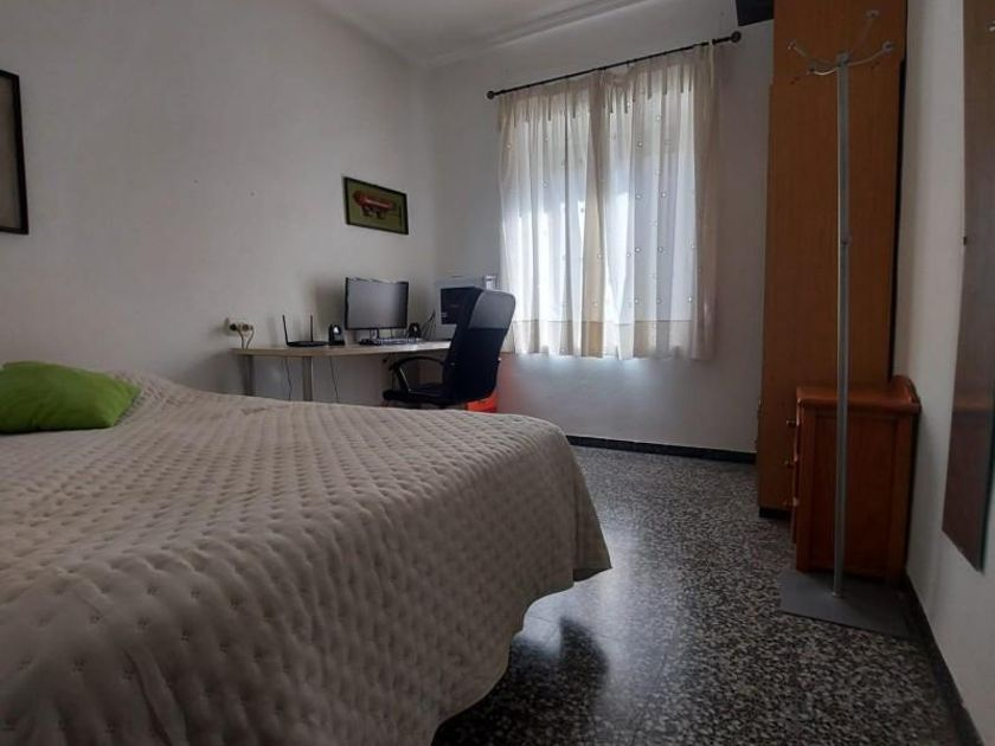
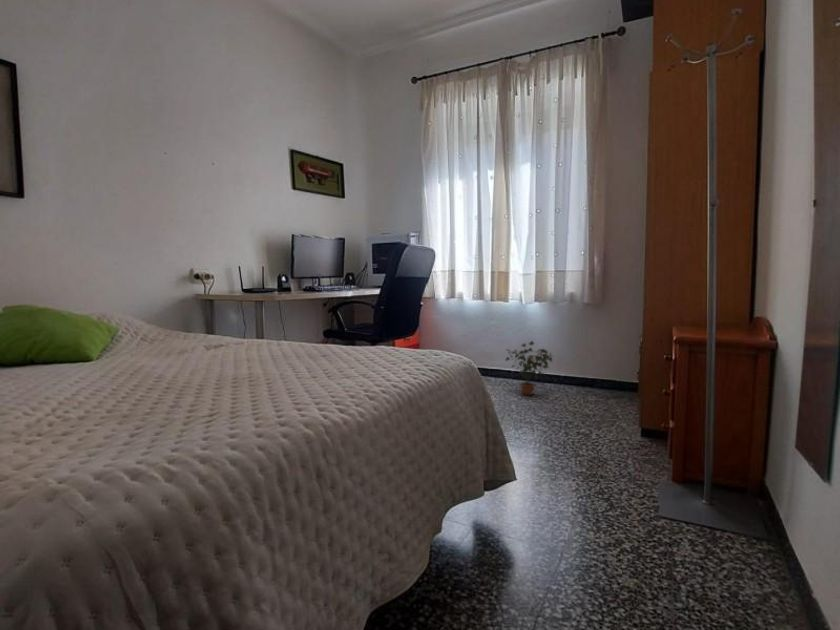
+ potted plant (527, 368)
